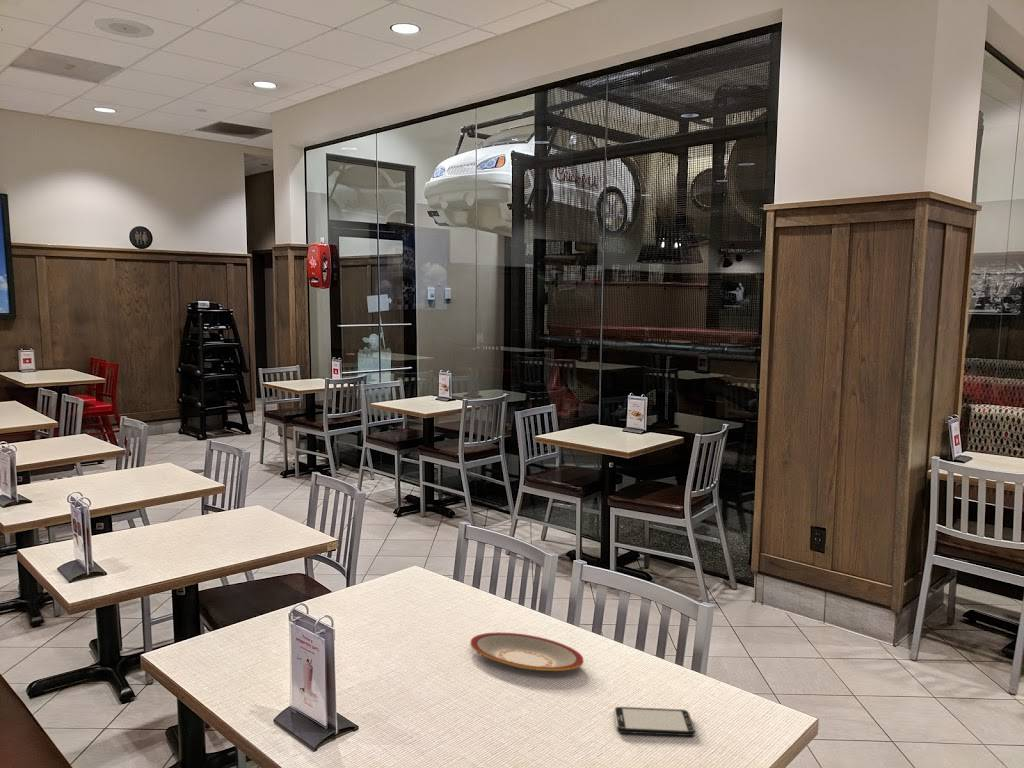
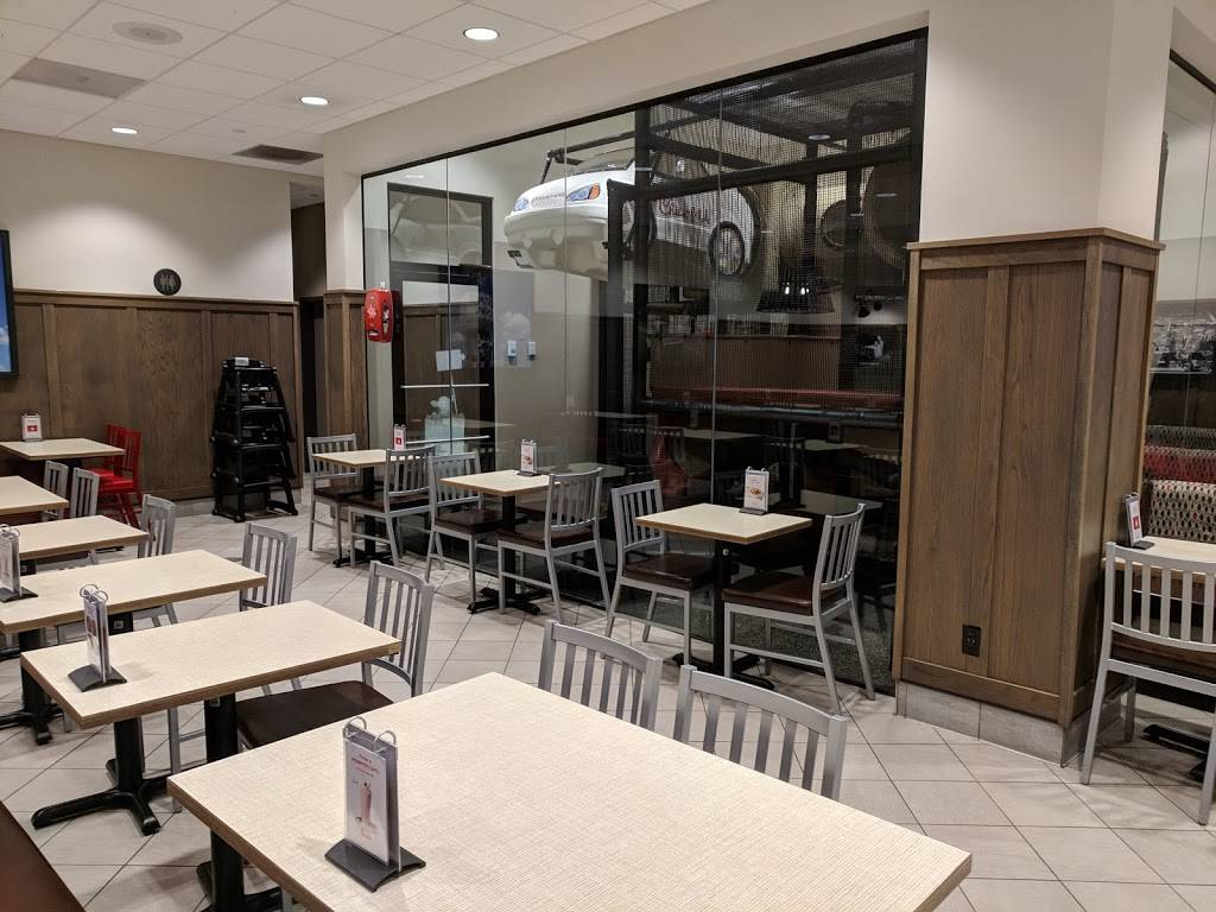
- smartphone (653, 721)
- plate (525, 654)
